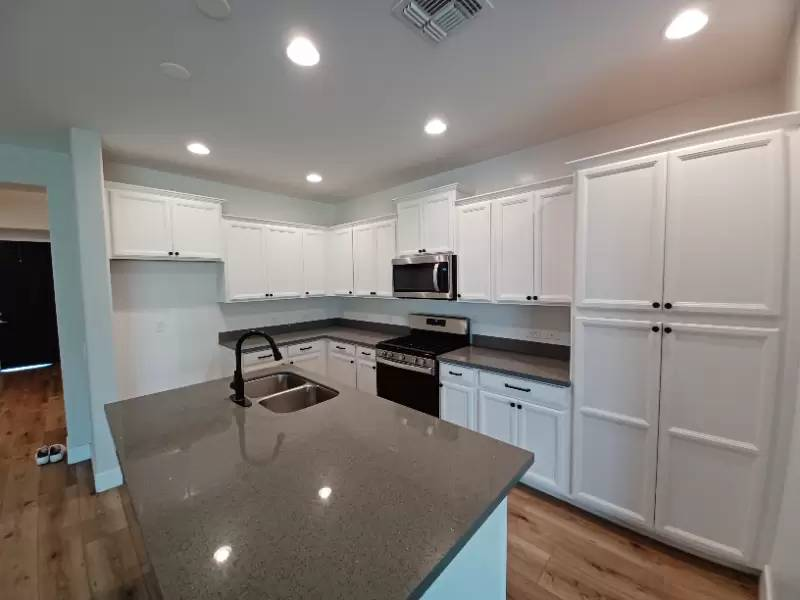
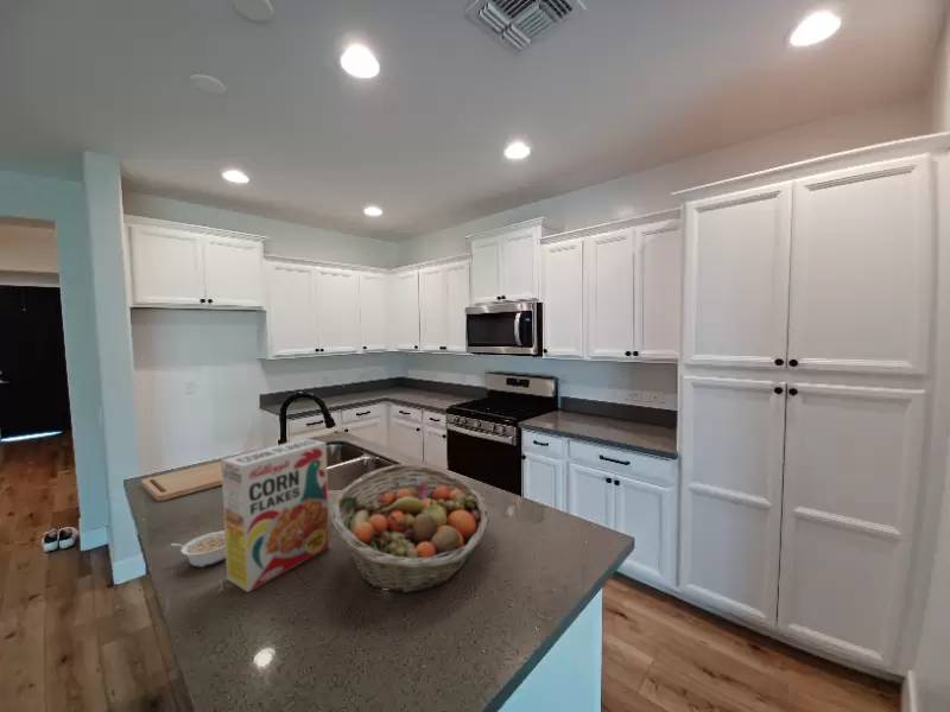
+ cutting board (209, 475)
+ legume (208, 548)
+ fruit basket (414, 519)
+ cereal box (279, 507)
